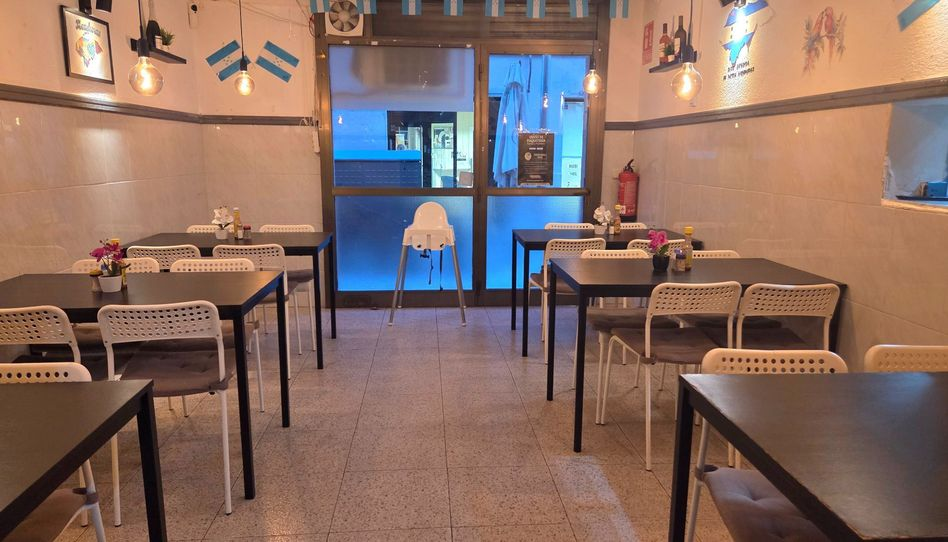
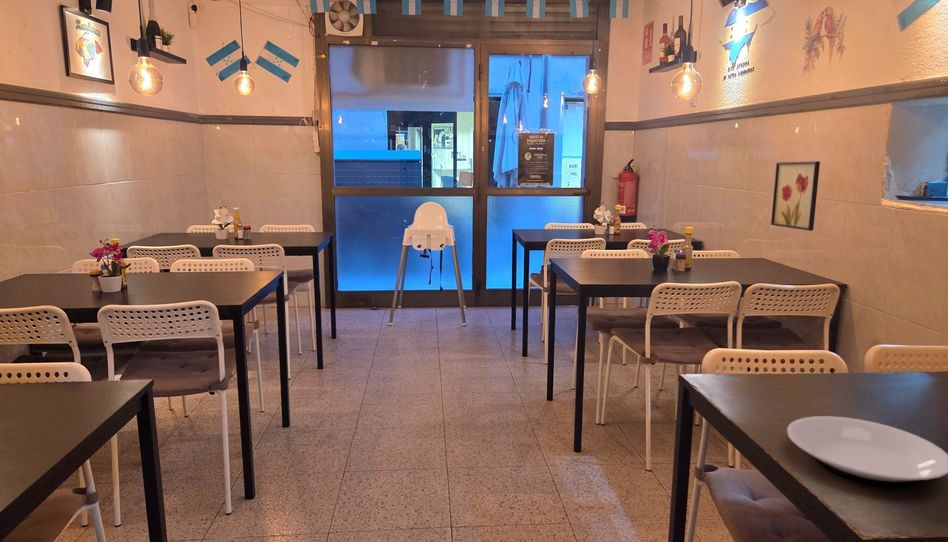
+ plate (863, 453)
+ wall art (795, 195)
